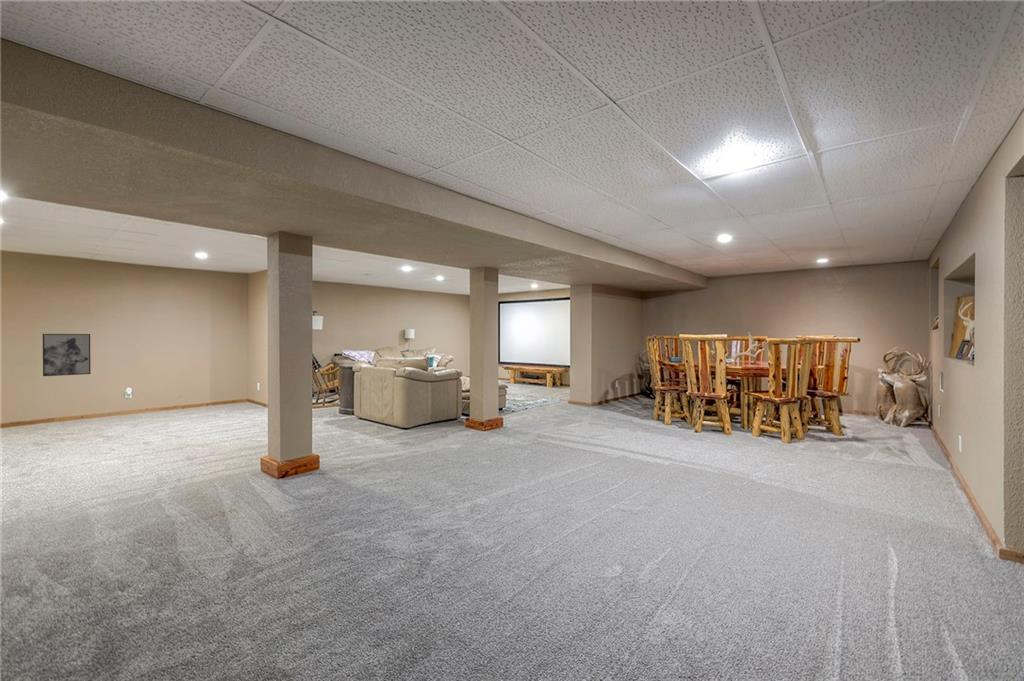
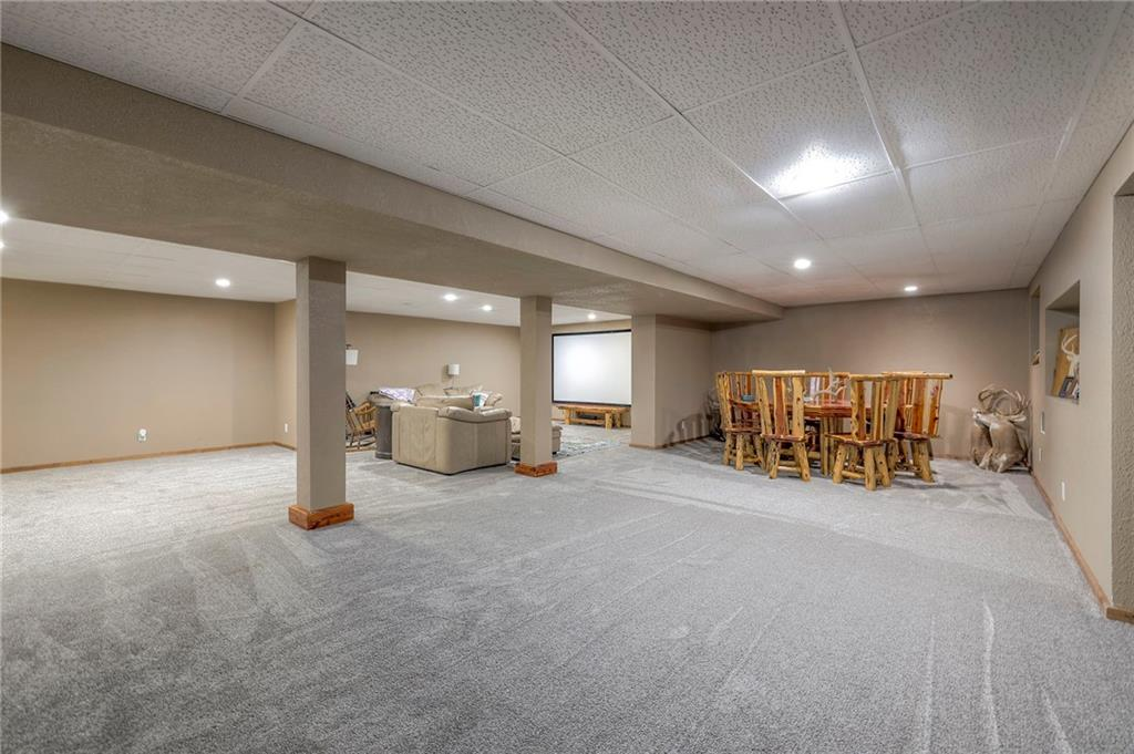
- wall art (67, 354)
